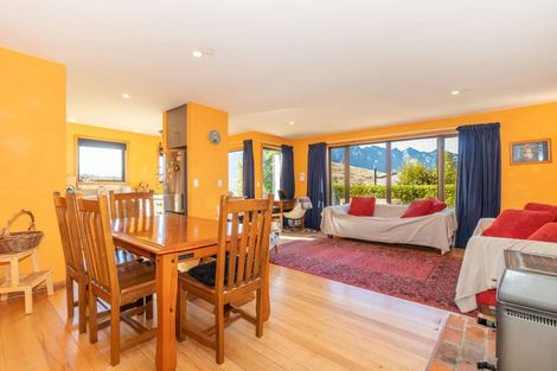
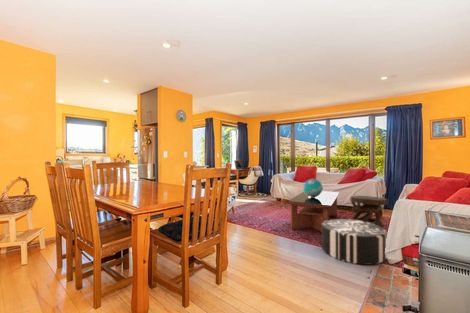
+ side table (367, 210)
+ coffee table (316, 208)
+ pouf (352, 239)
+ decorative globe (313, 188)
